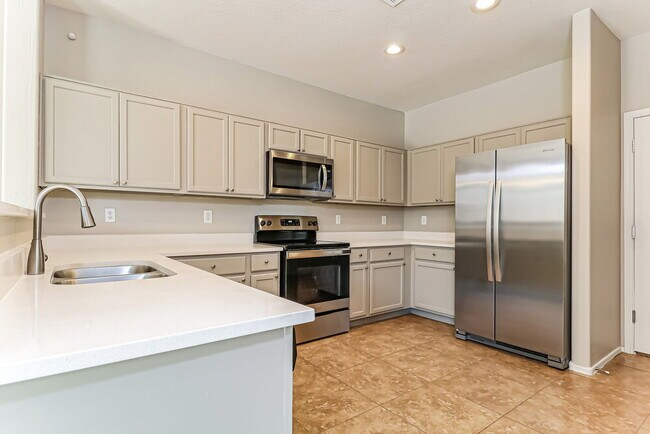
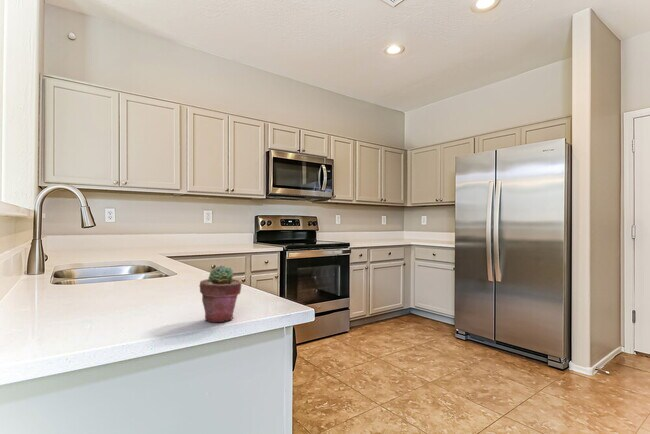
+ potted succulent (220, 292)
